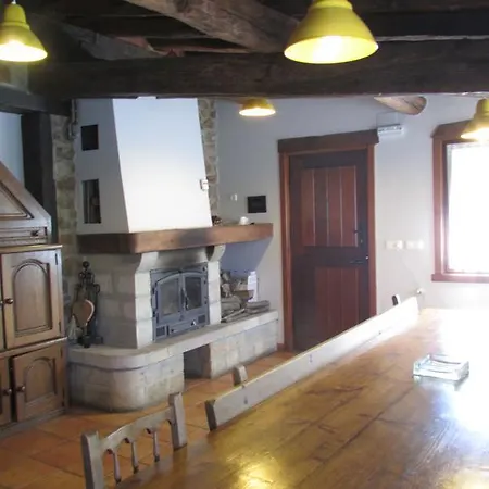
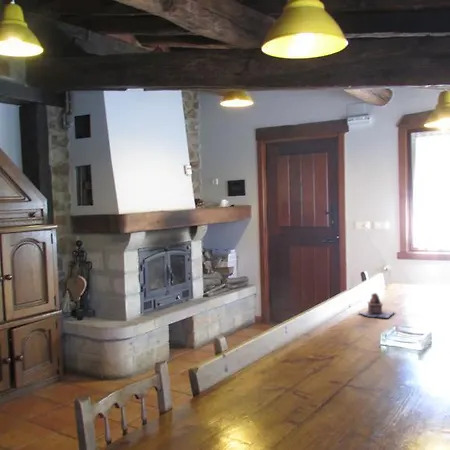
+ teapot (375, 303)
